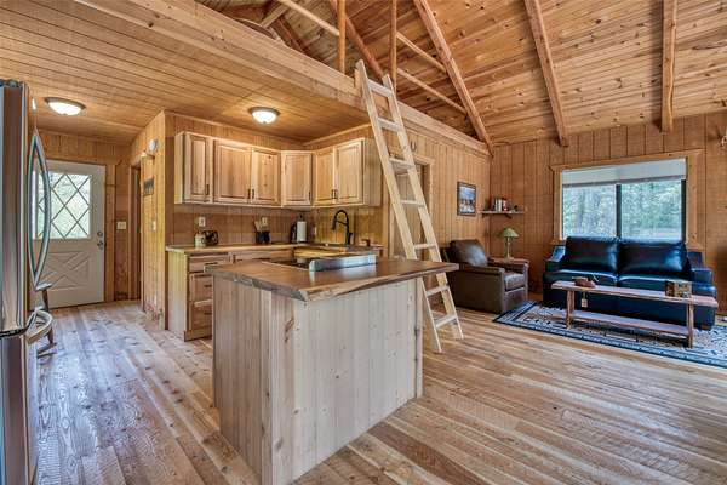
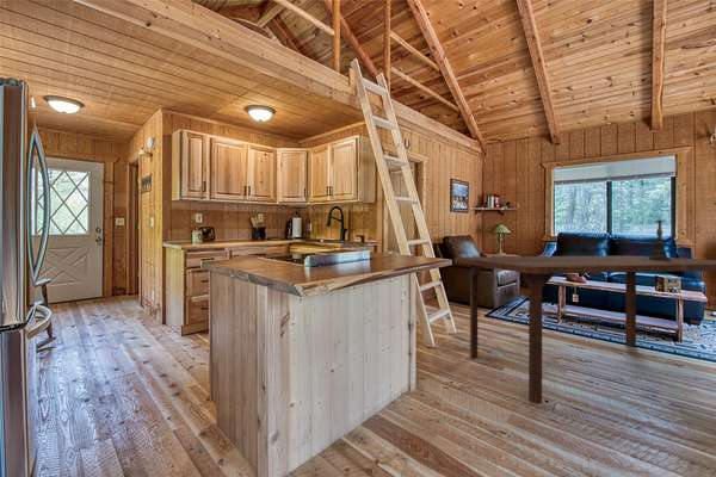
+ dining table (625, 315)
+ candle holder (659, 236)
